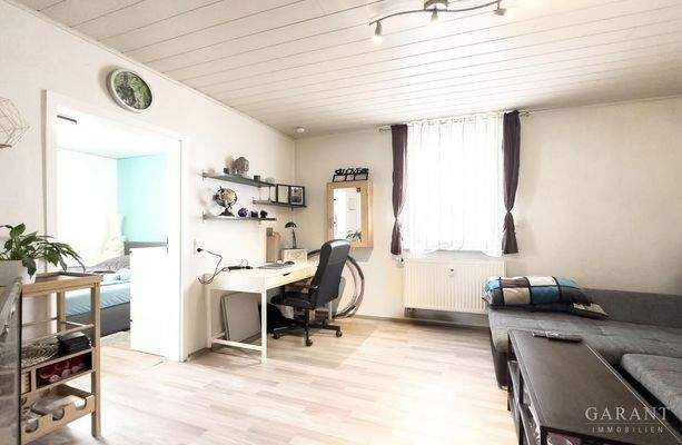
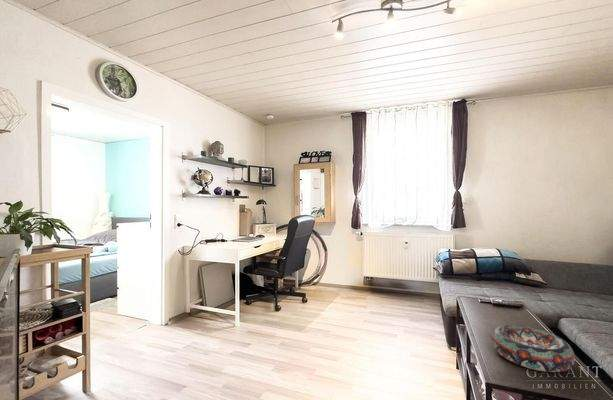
+ decorative bowl (530, 346)
